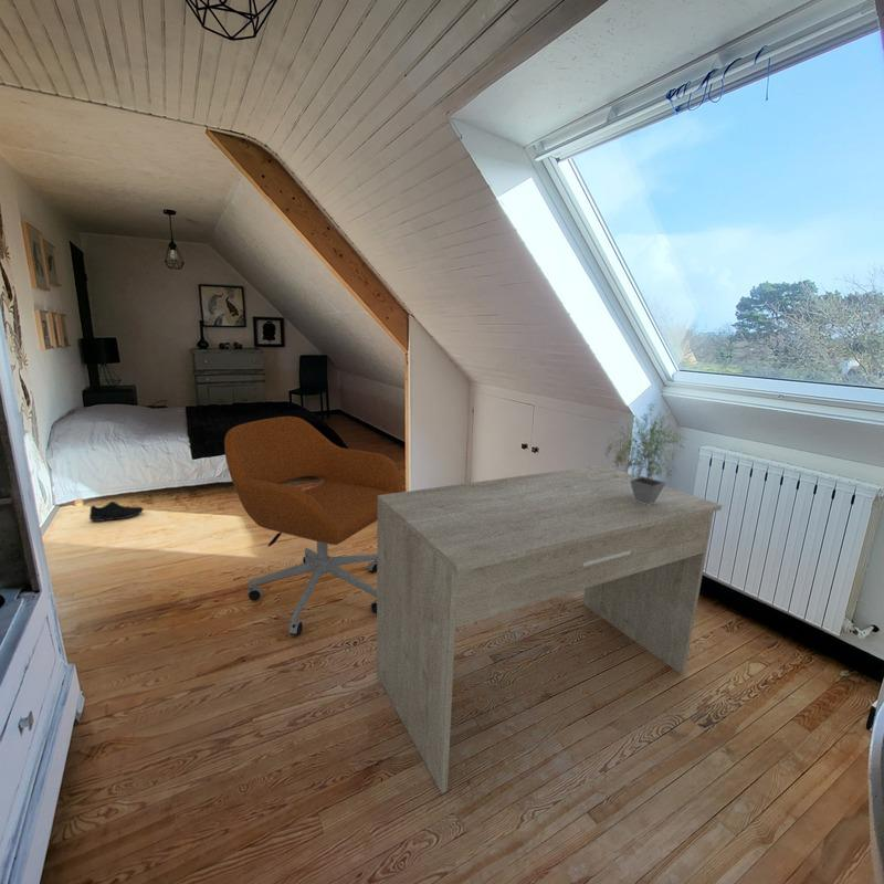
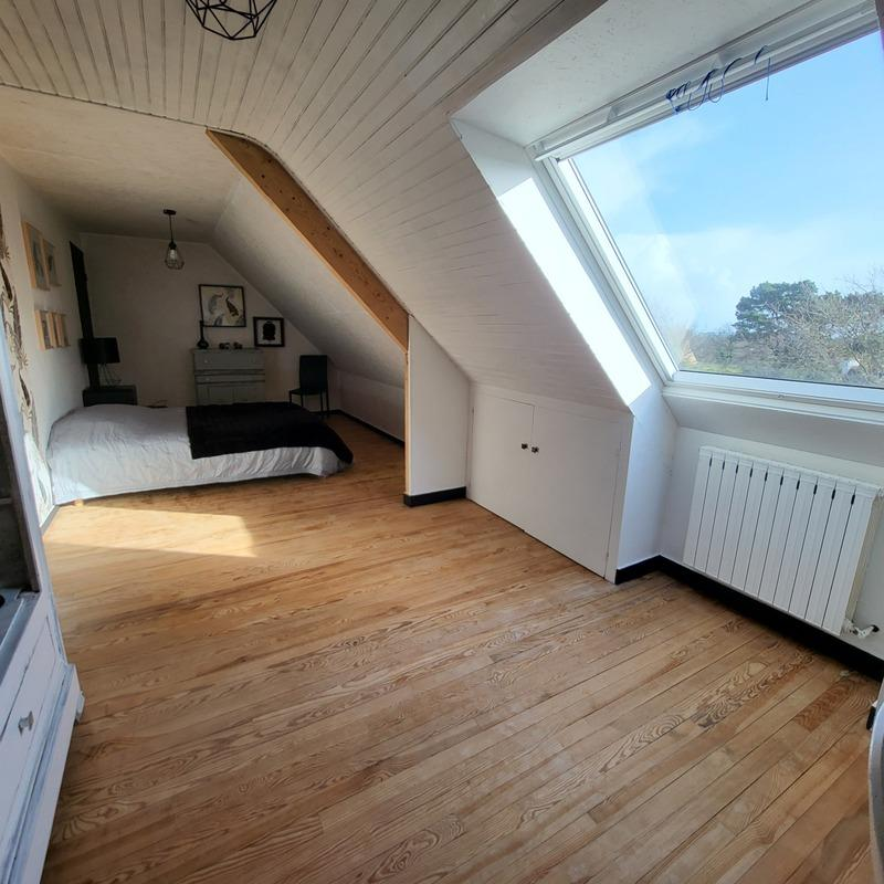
- potted plant (644, 453)
- office chair (320, 514)
- shoe (116, 509)
- desk (543, 592)
